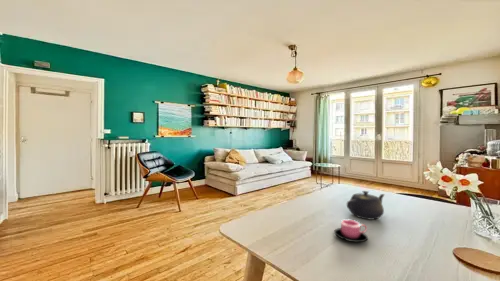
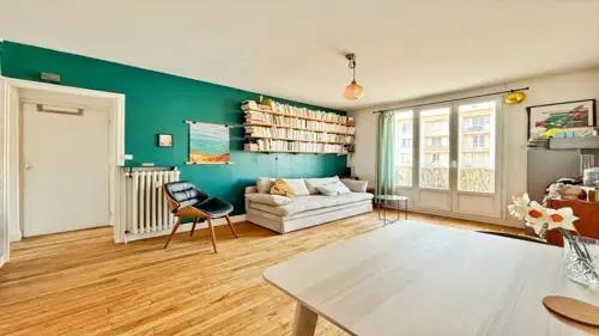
- teapot (366, 203)
- cup (350, 230)
